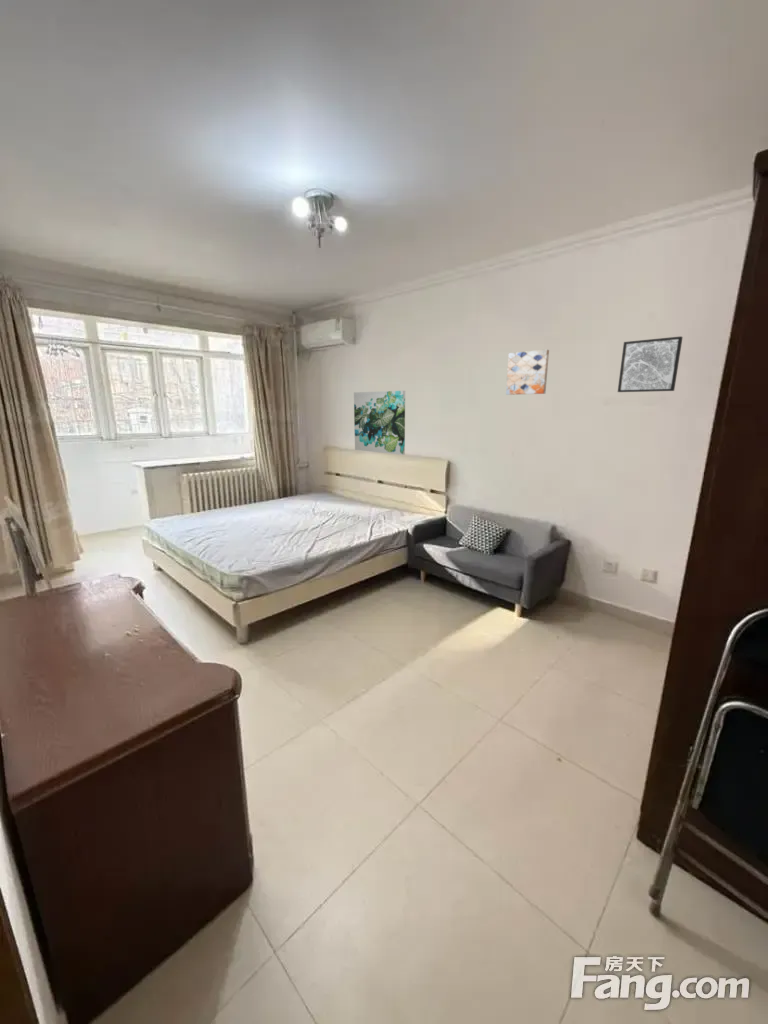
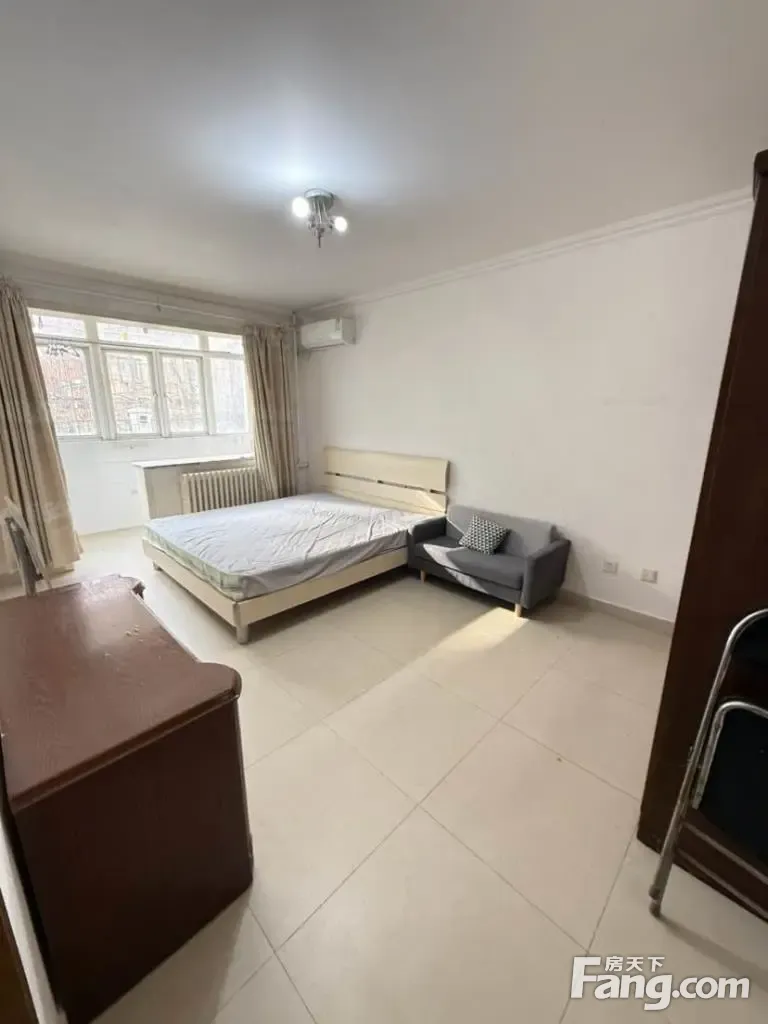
- wall art (648, 365)
- wall art (378, 422)
- wall art (526, 373)
